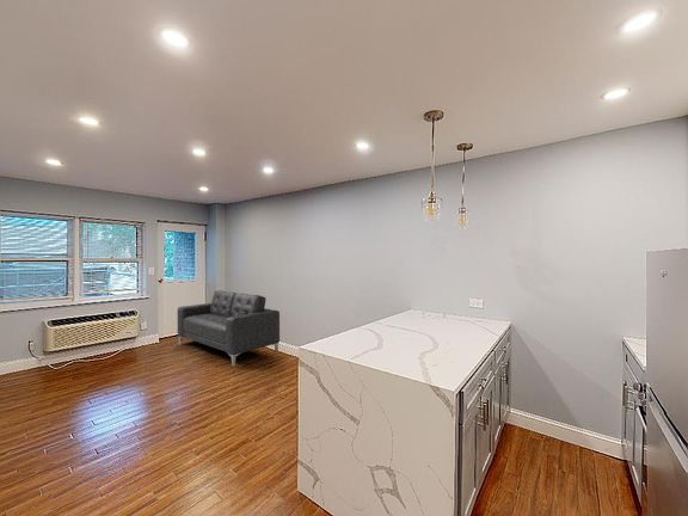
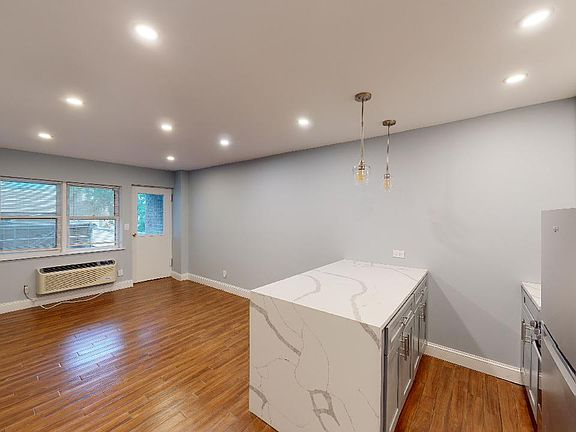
- sofa (226, 320)
